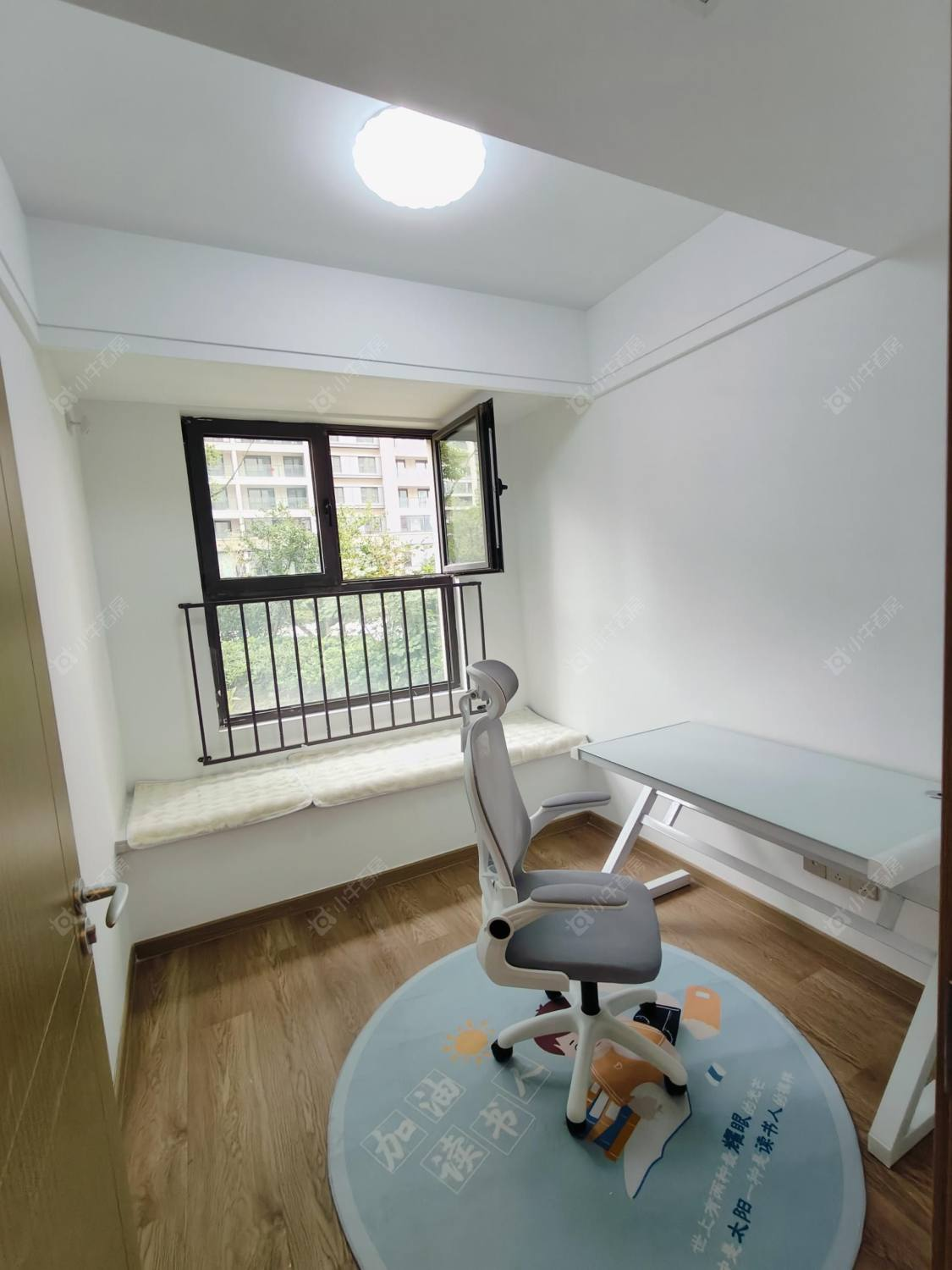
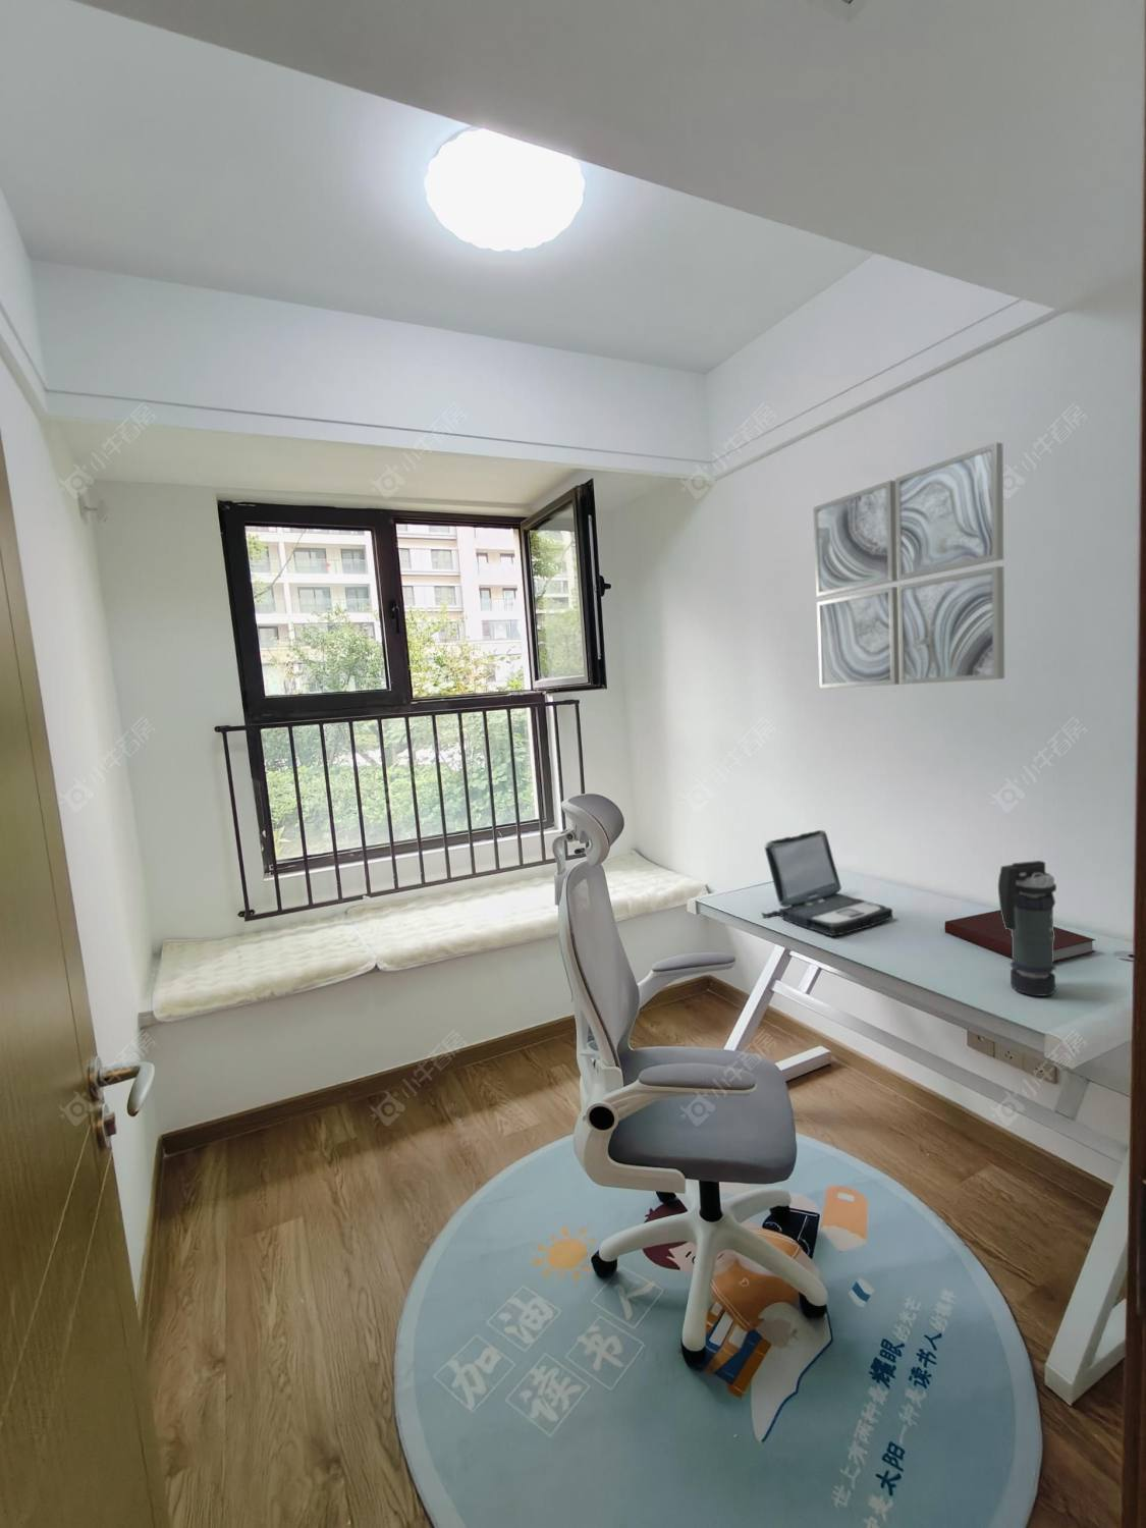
+ smoke grenade (1026, 926)
+ laptop (825, 880)
+ wall art (898, 581)
+ notebook (1011, 936)
